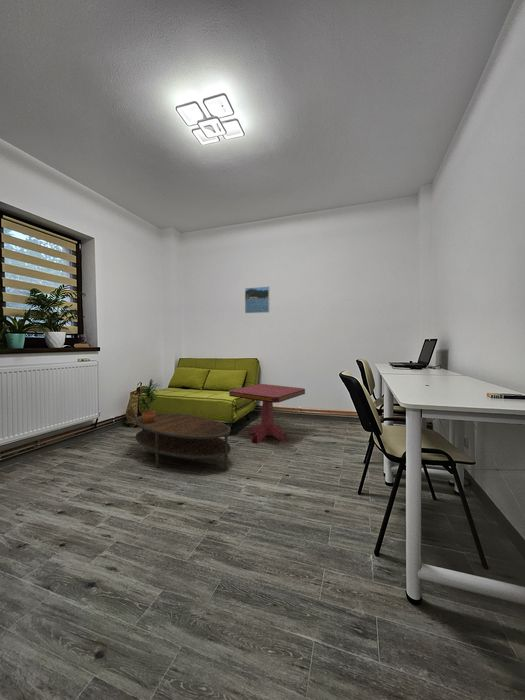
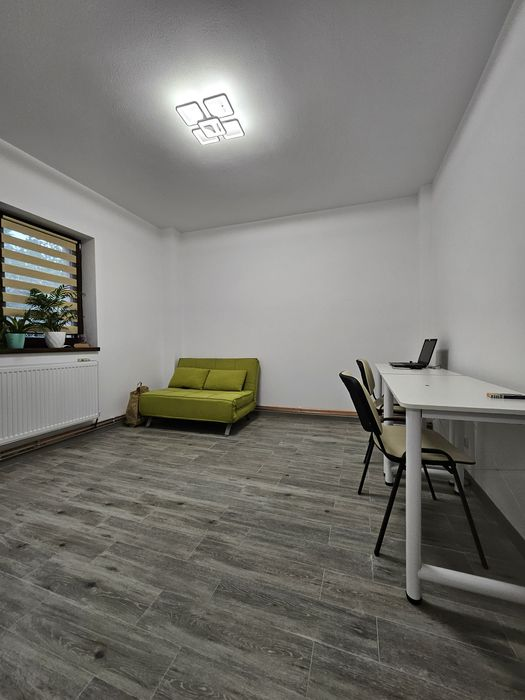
- potted plant (148, 401)
- coffee table (180, 440)
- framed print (257, 300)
- side table (267, 413)
